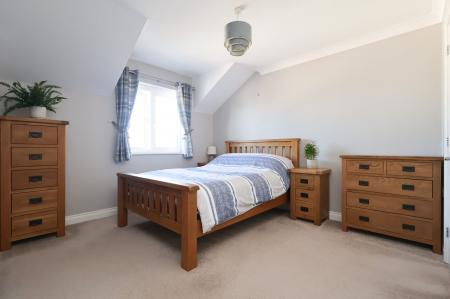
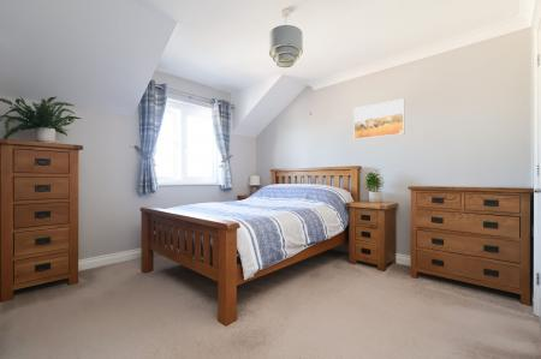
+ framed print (377, 120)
